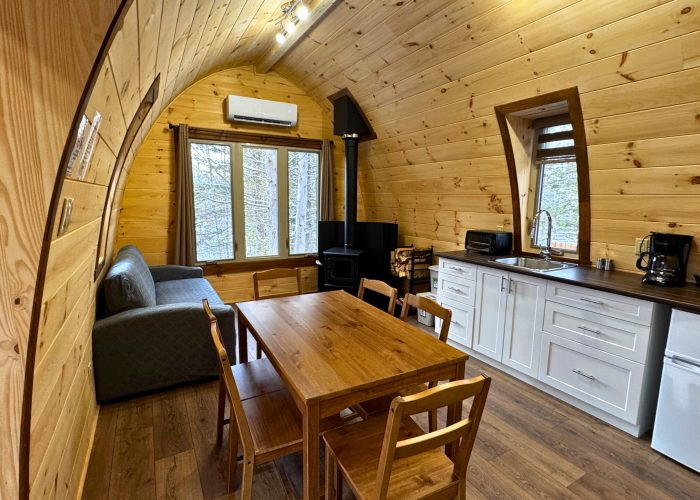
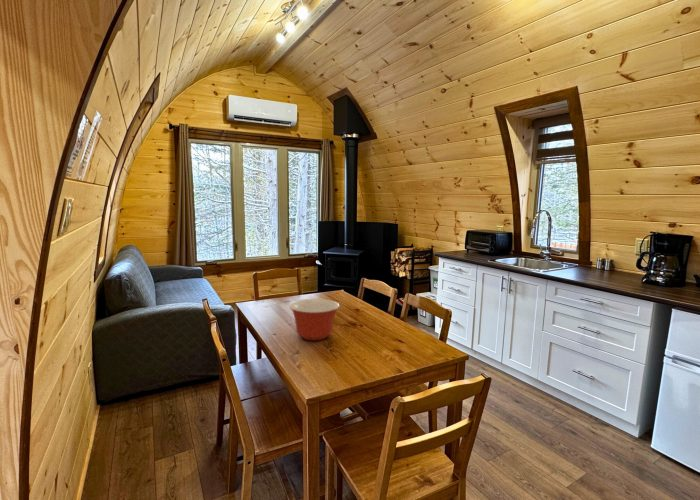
+ mixing bowl (314, 320)
